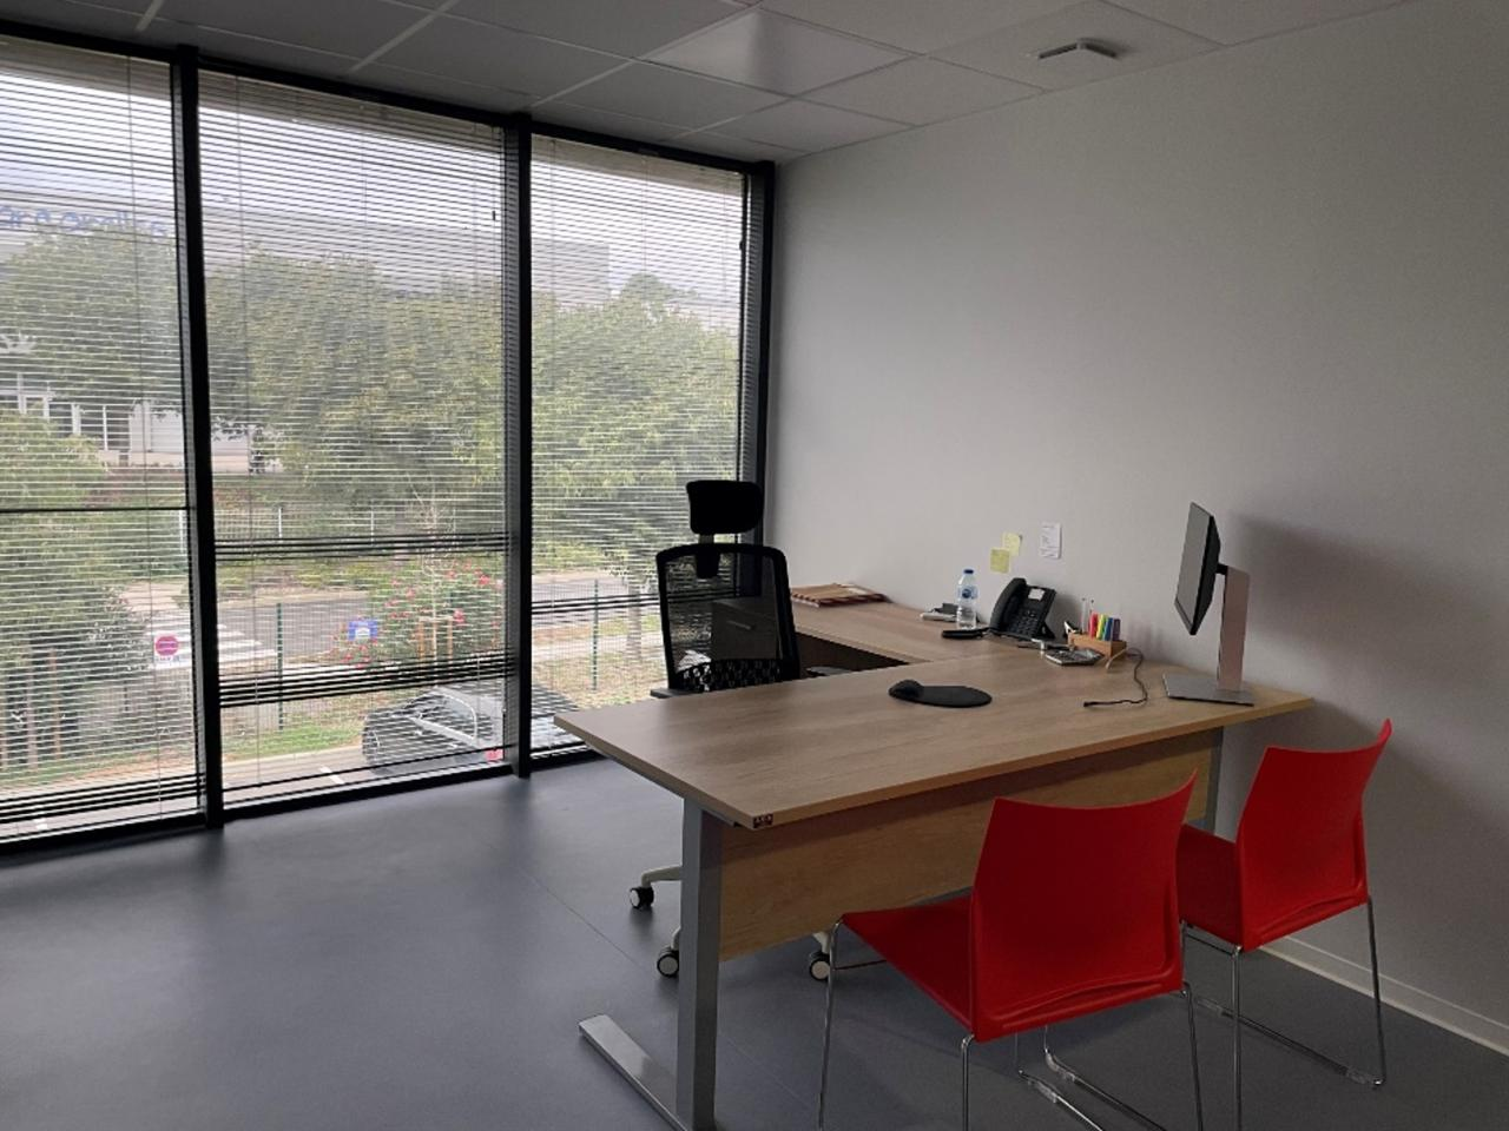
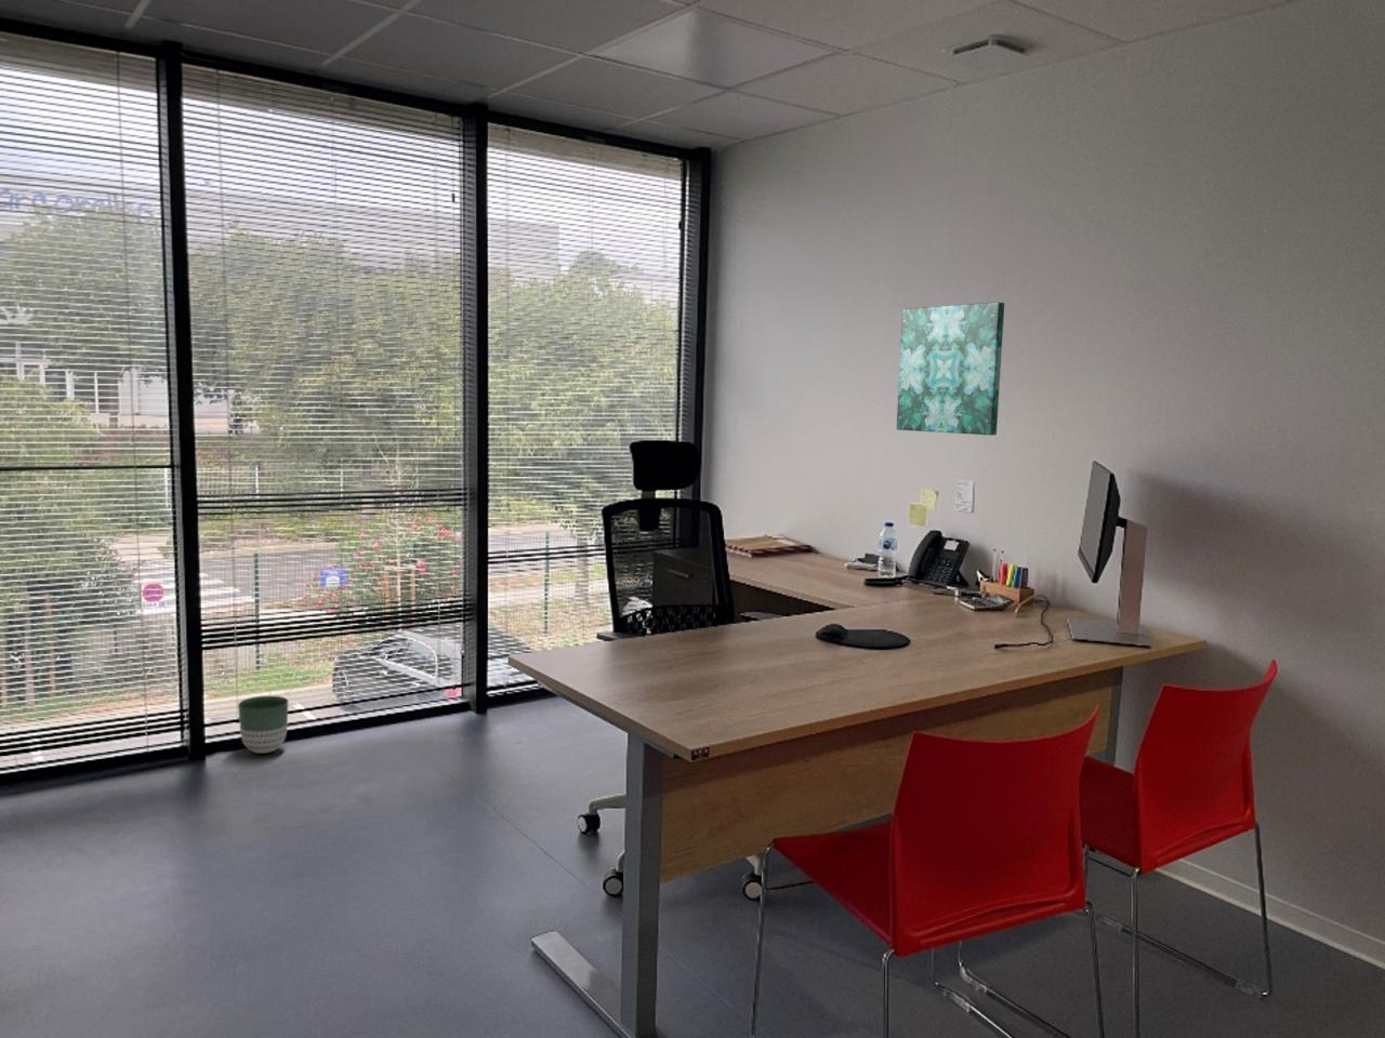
+ planter (263, 726)
+ wall art (948, 369)
